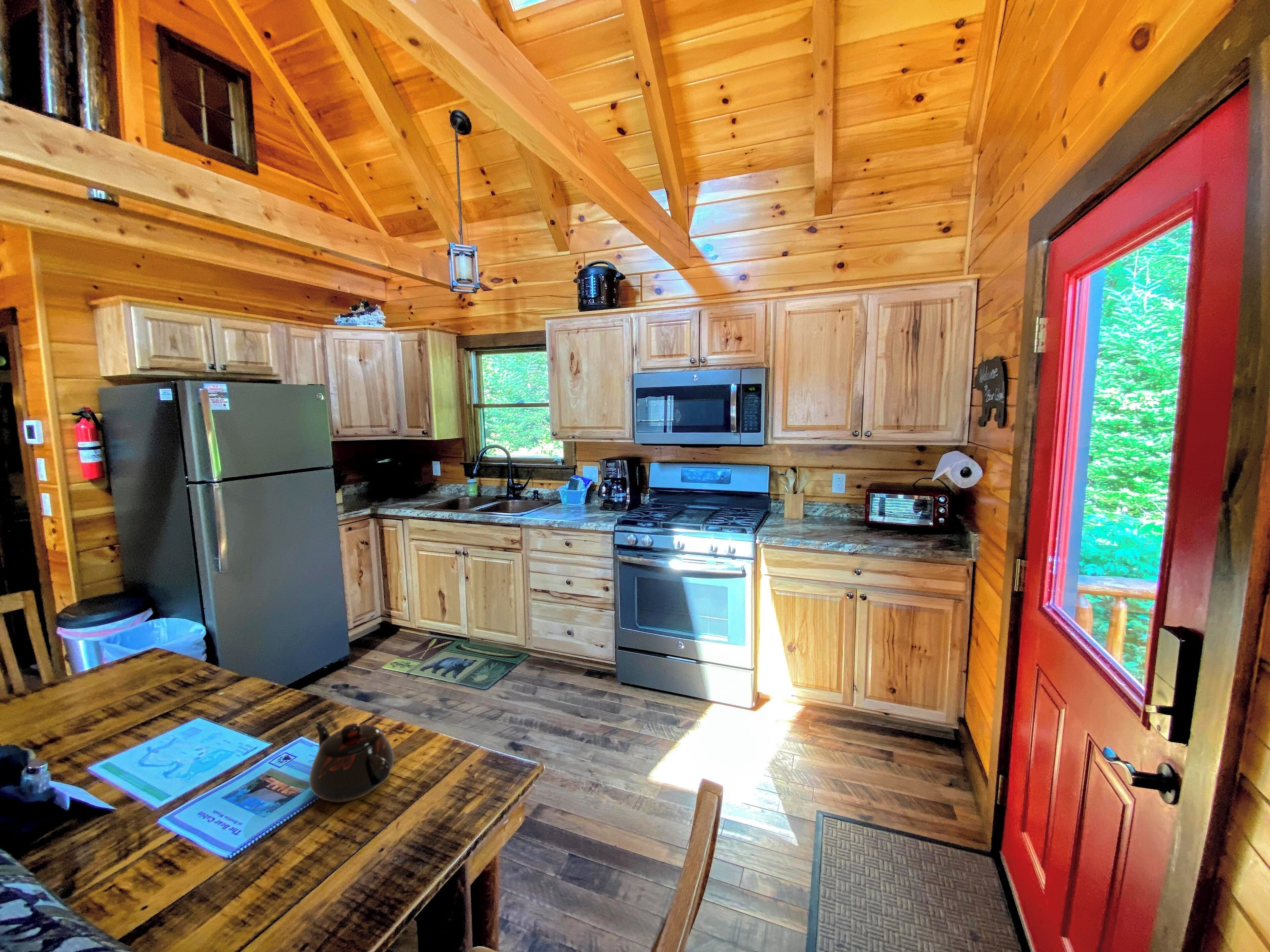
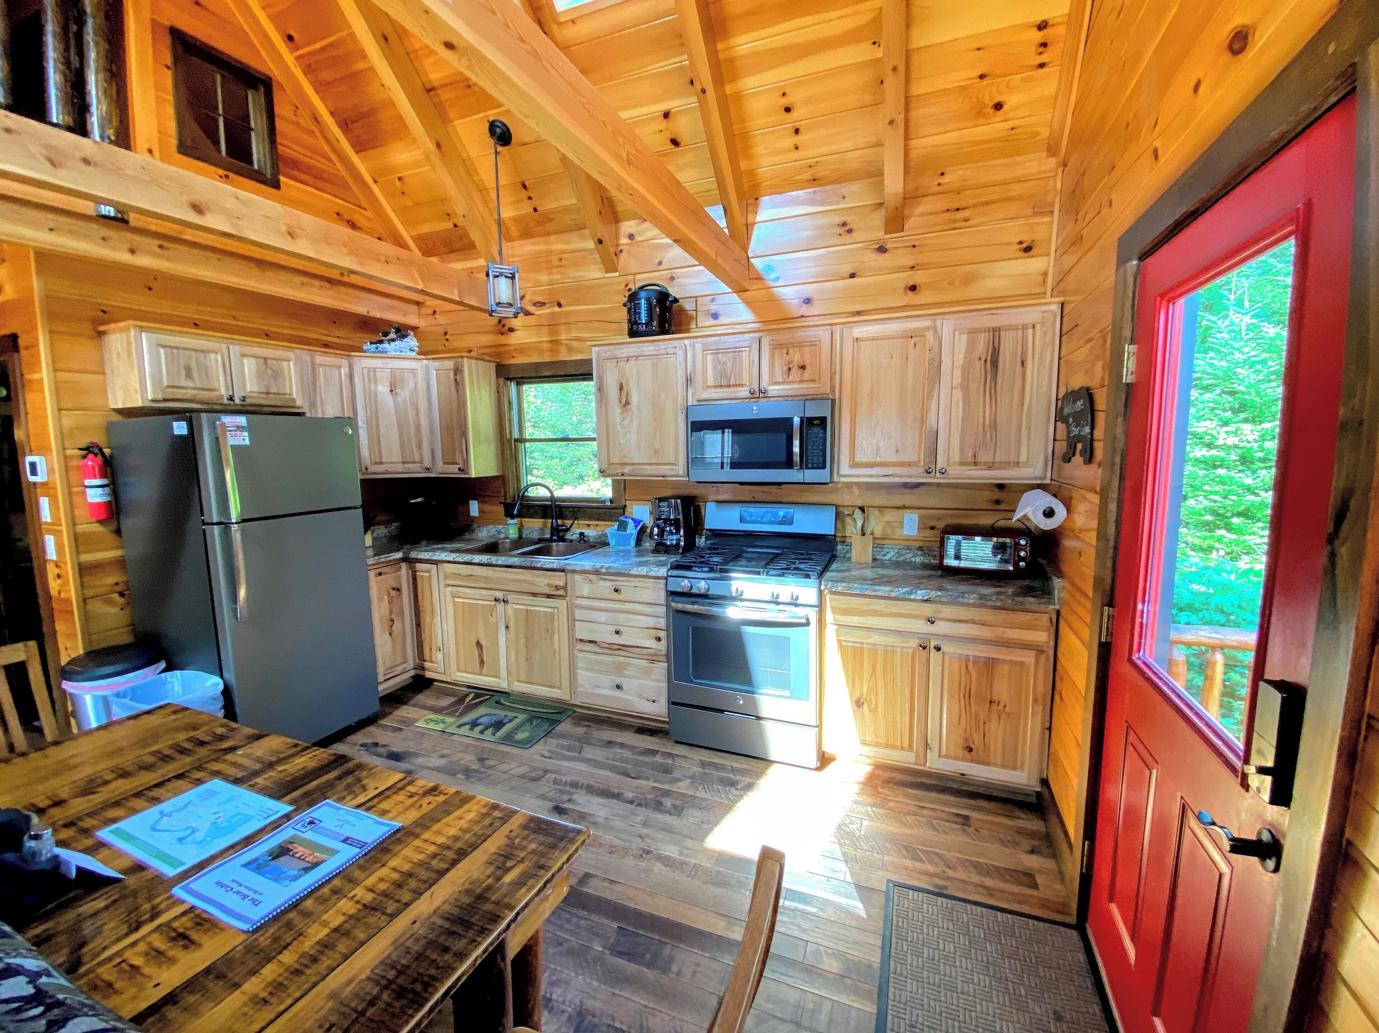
- teapot (350, 754)
